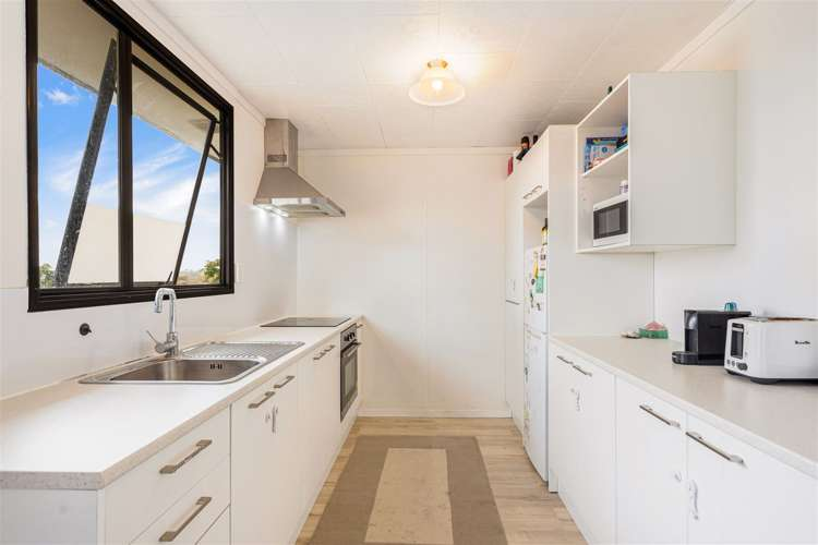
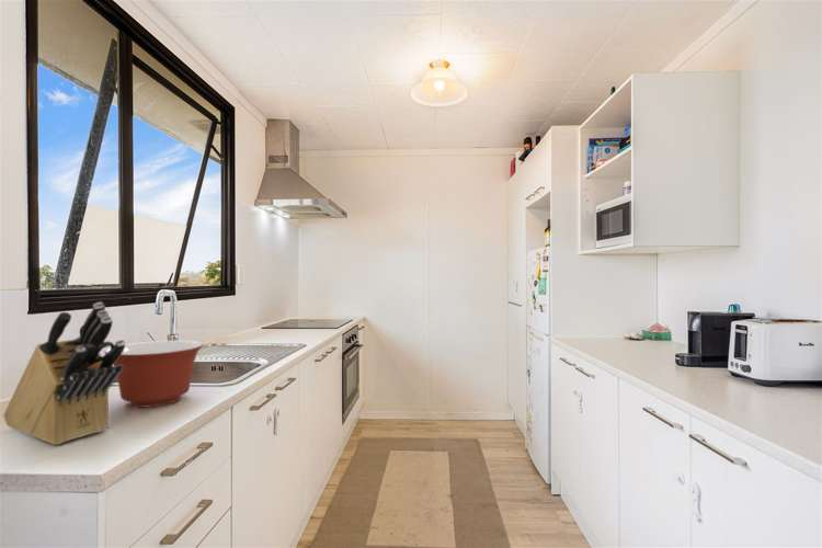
+ mixing bowl (156, 374)
+ knife block (64, 366)
